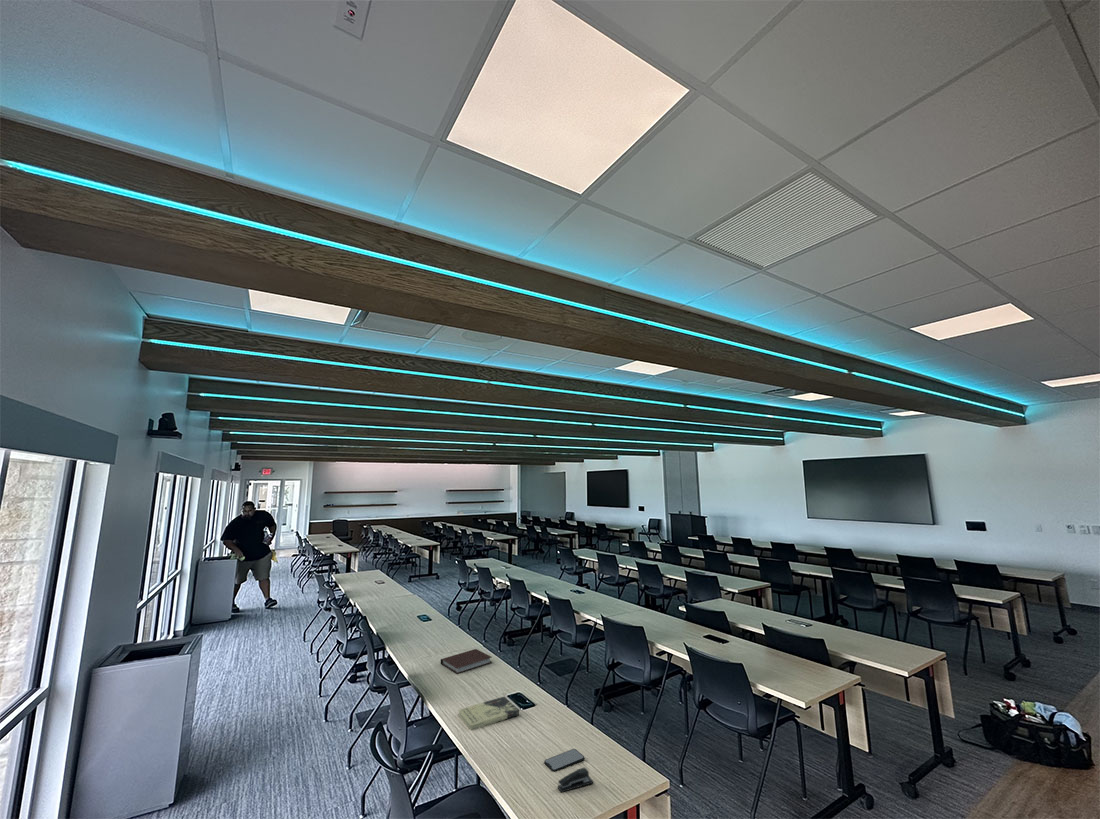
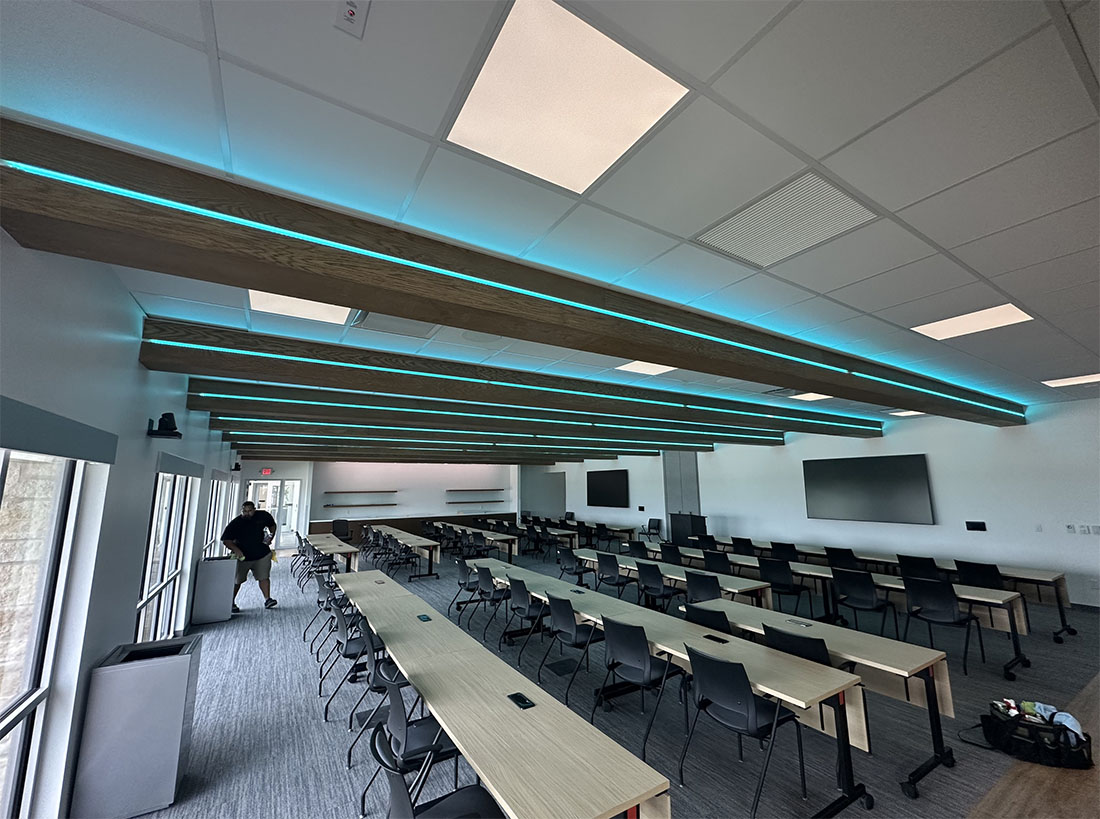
- smartphone (564, 759)
- stapler (575, 778)
- book (488, 712)
- notebook (466, 660)
